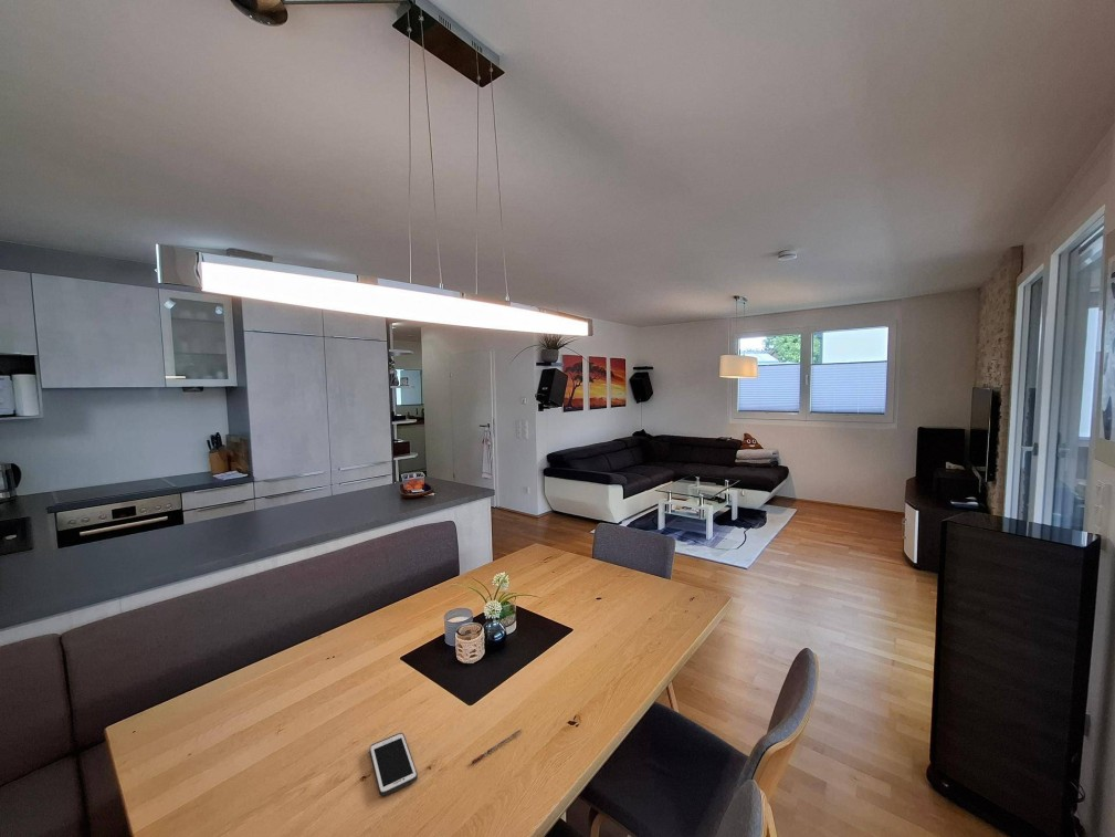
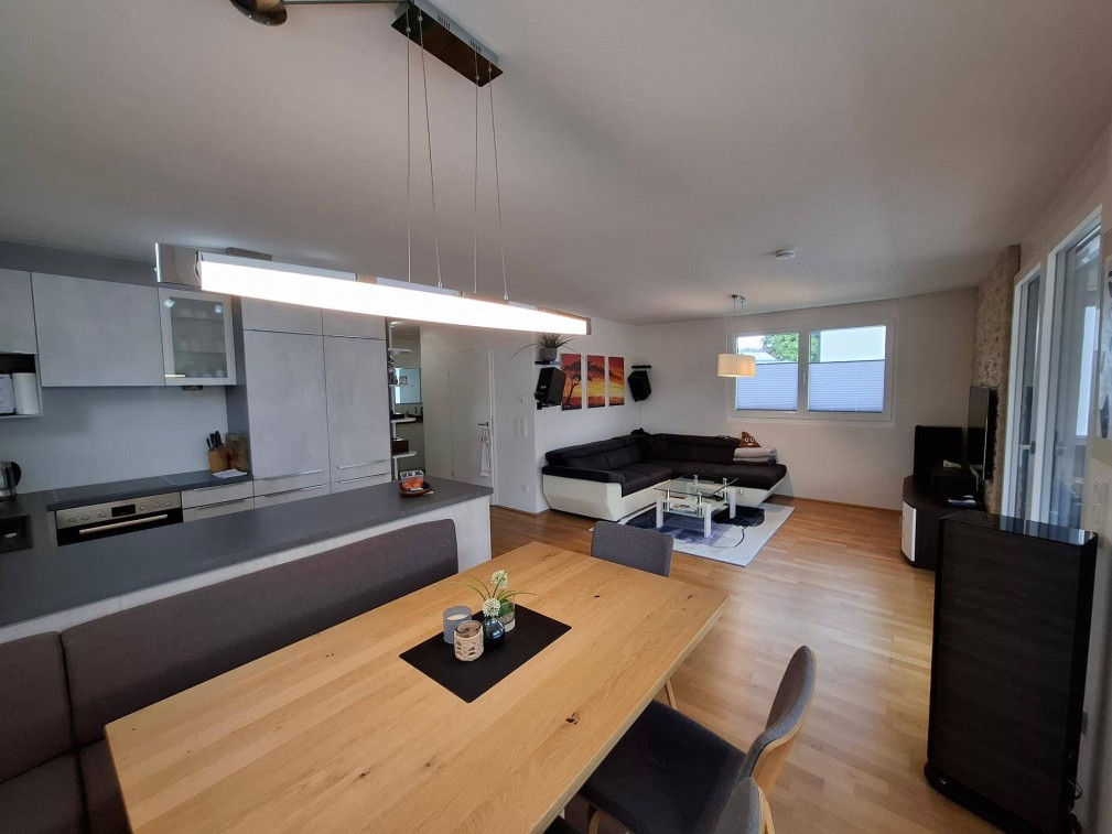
- pen (497, 744)
- cell phone (392, 762)
